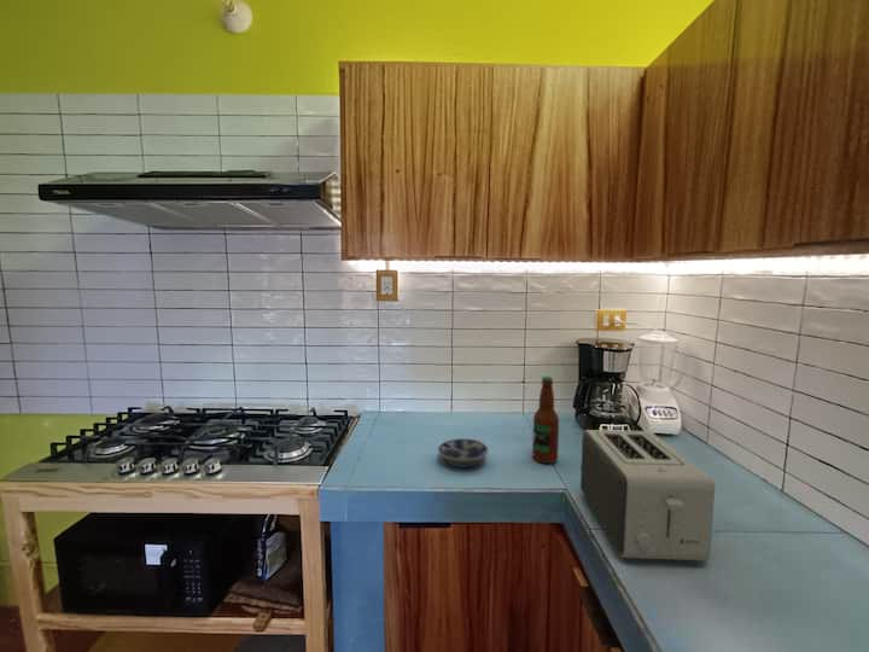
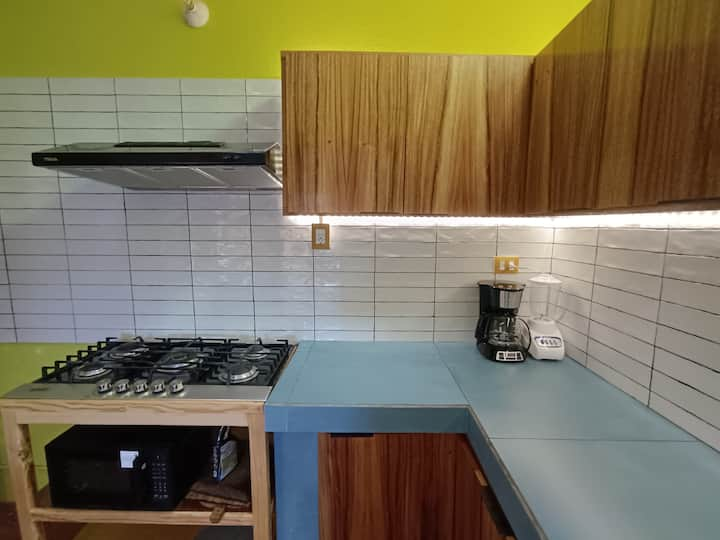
- bottle (546, 418)
- toaster (640, 490)
- bowl (462, 454)
